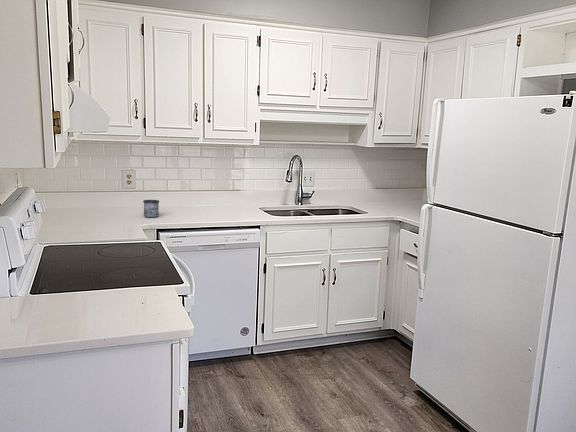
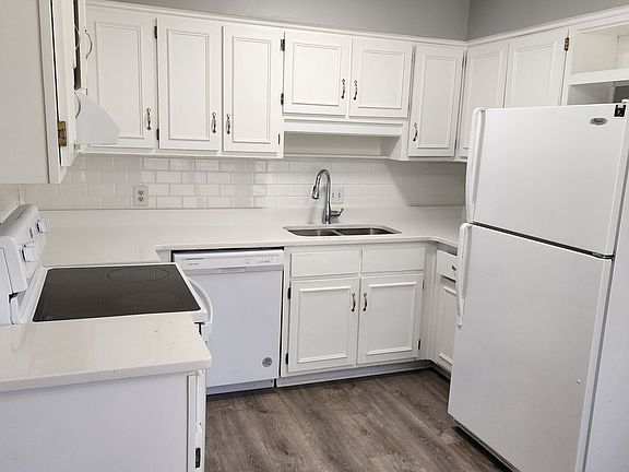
- mug (150, 208)
